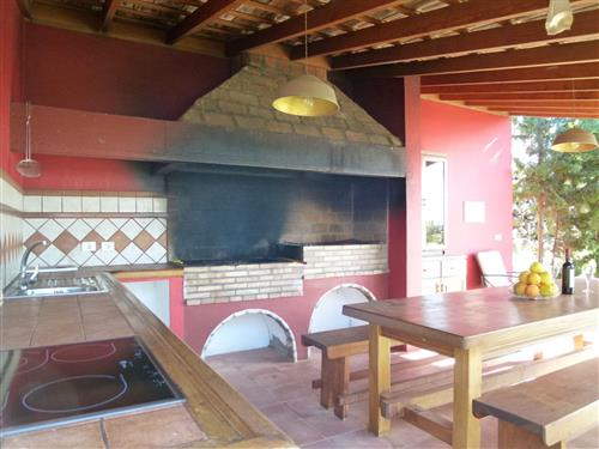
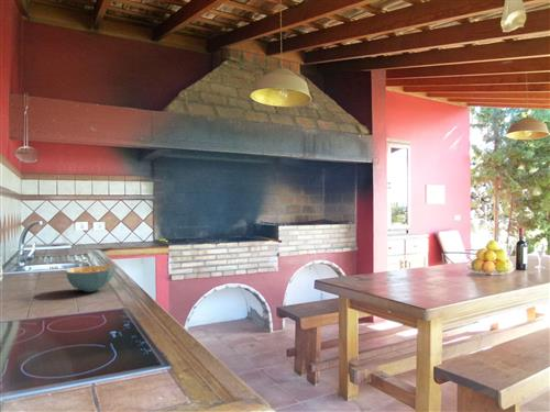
+ cereal bowl (90, 279)
